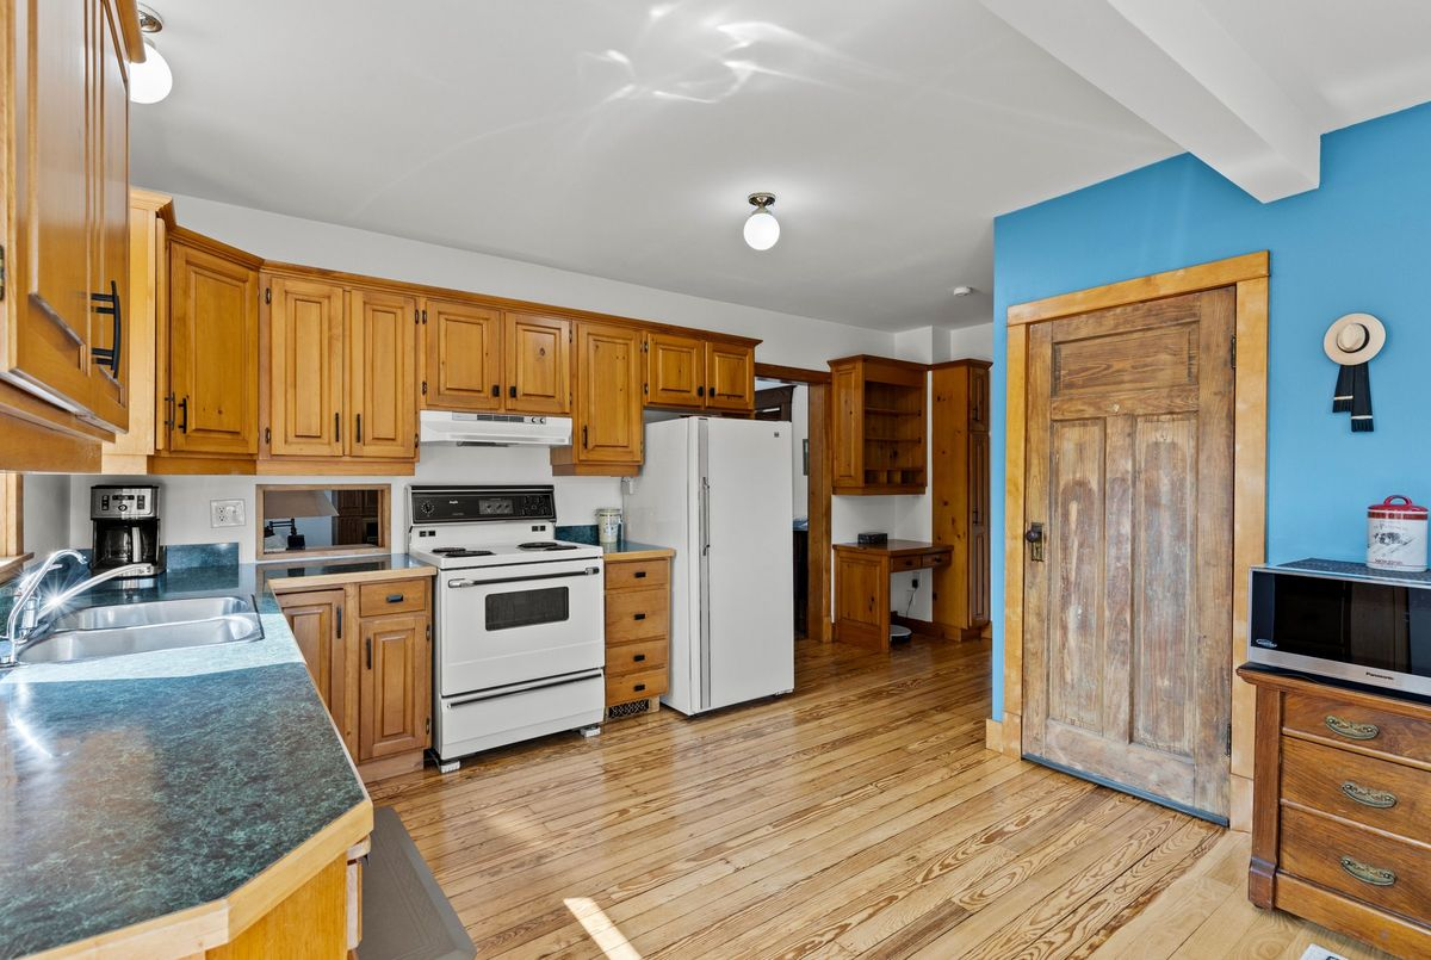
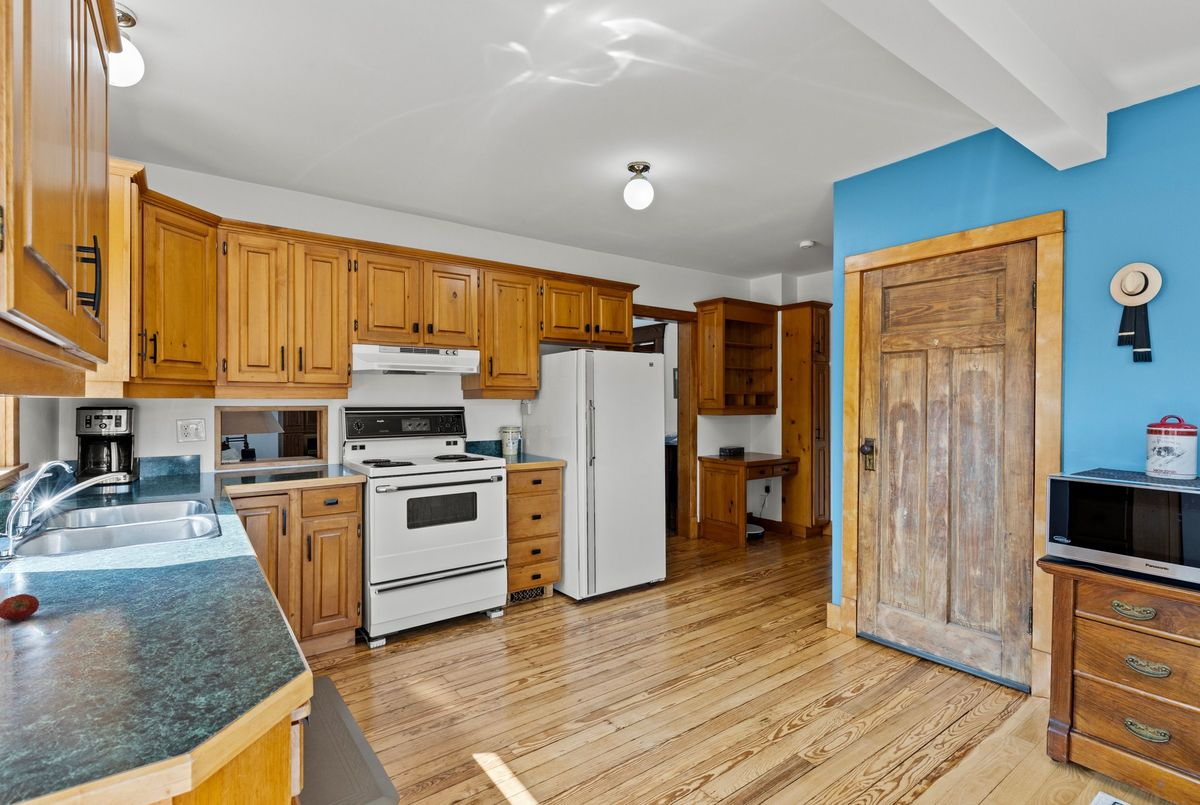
+ fruit (18, 606)
